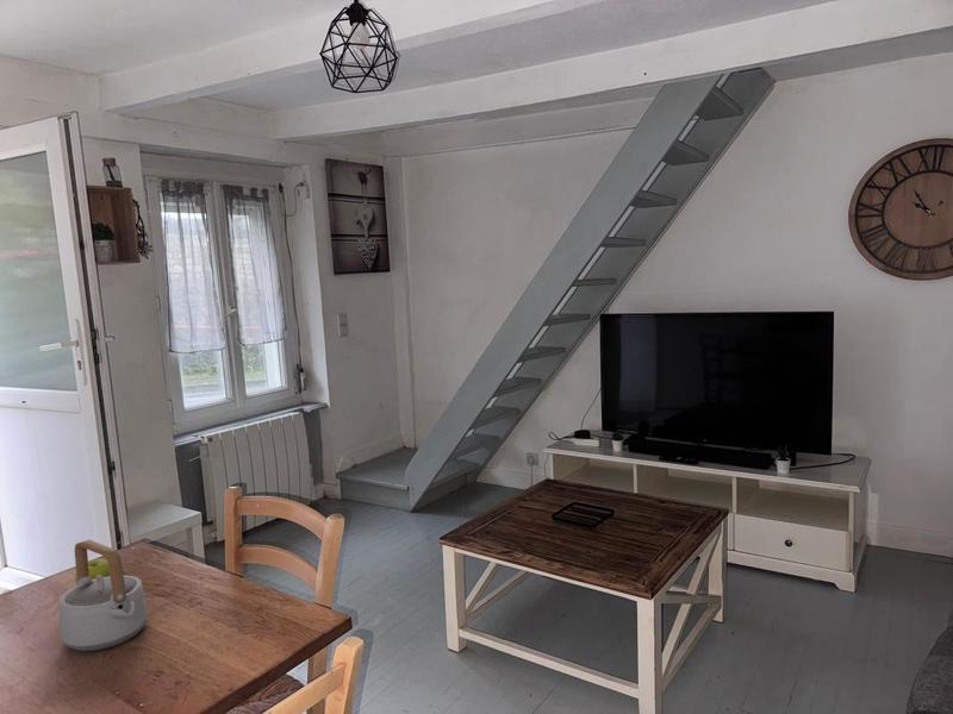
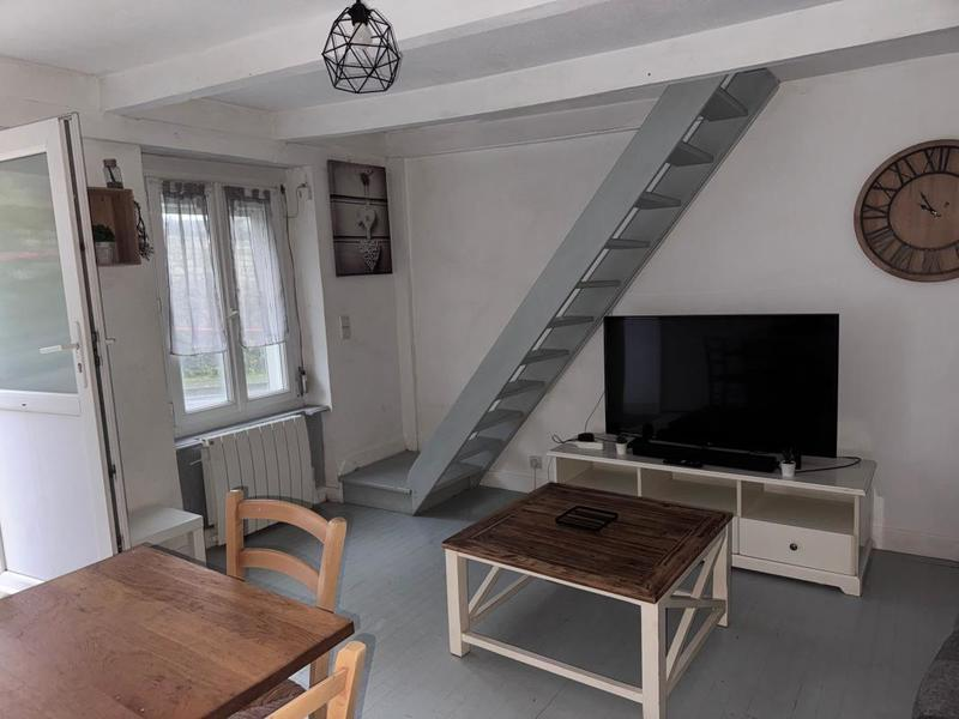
- fruit (94, 577)
- teapot (105, 591)
